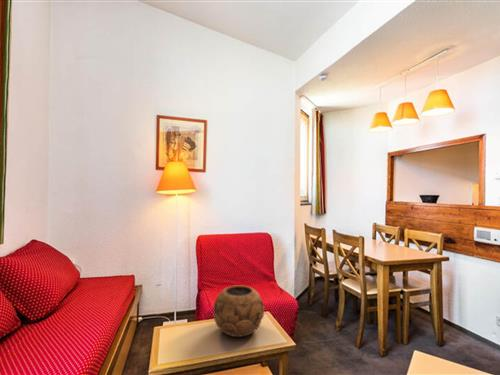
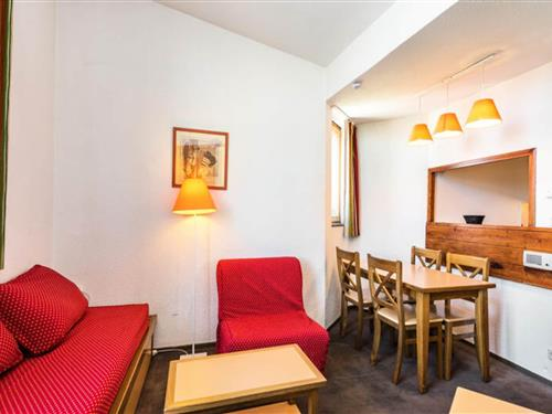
- decorative bowl (238, 310)
